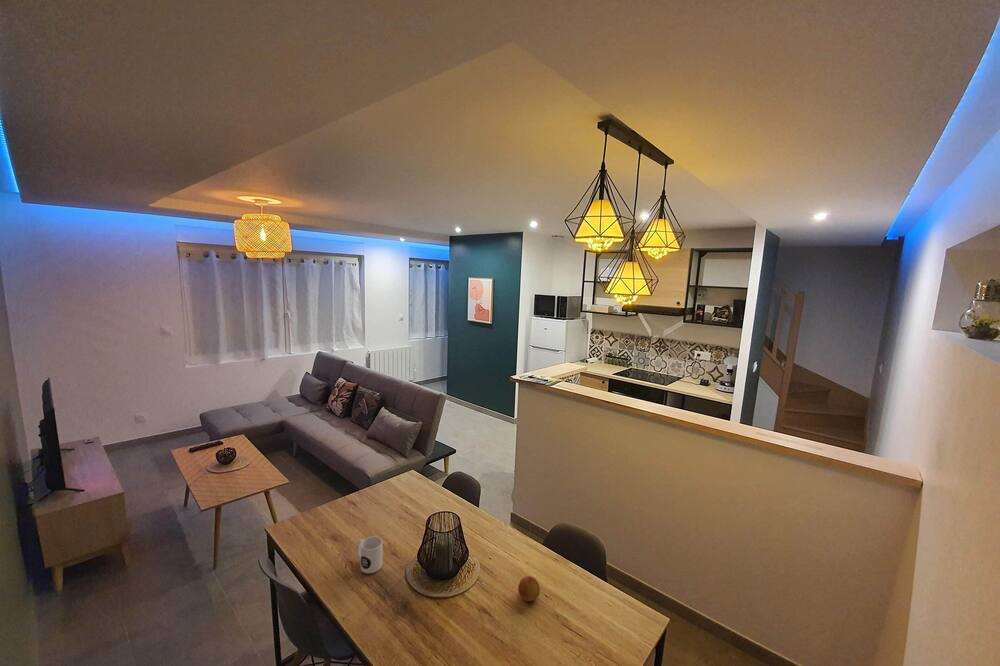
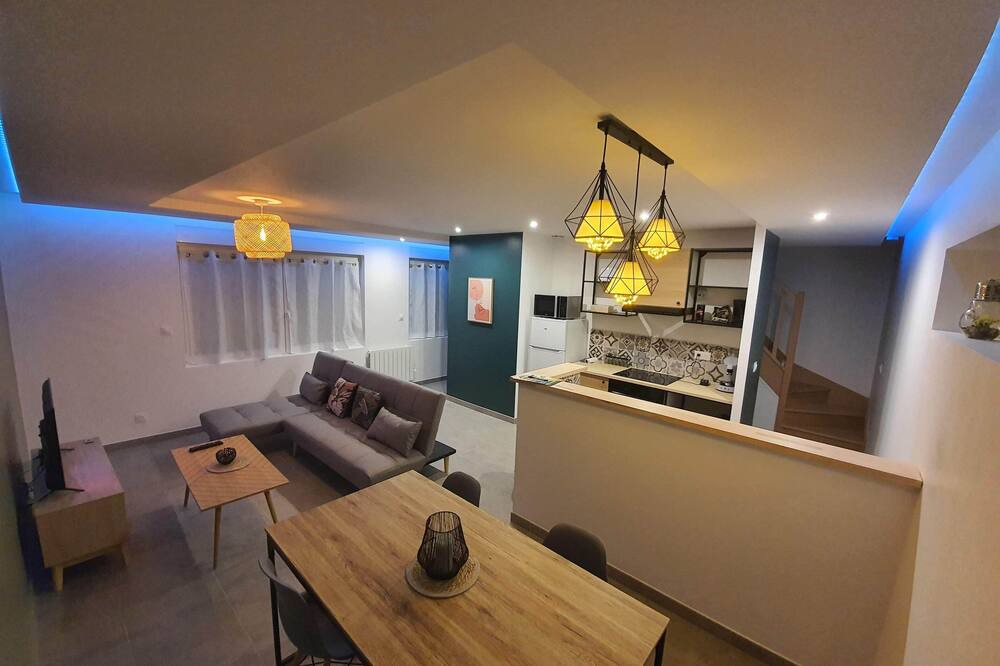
- mug (368, 552)
- fruit (528, 587)
